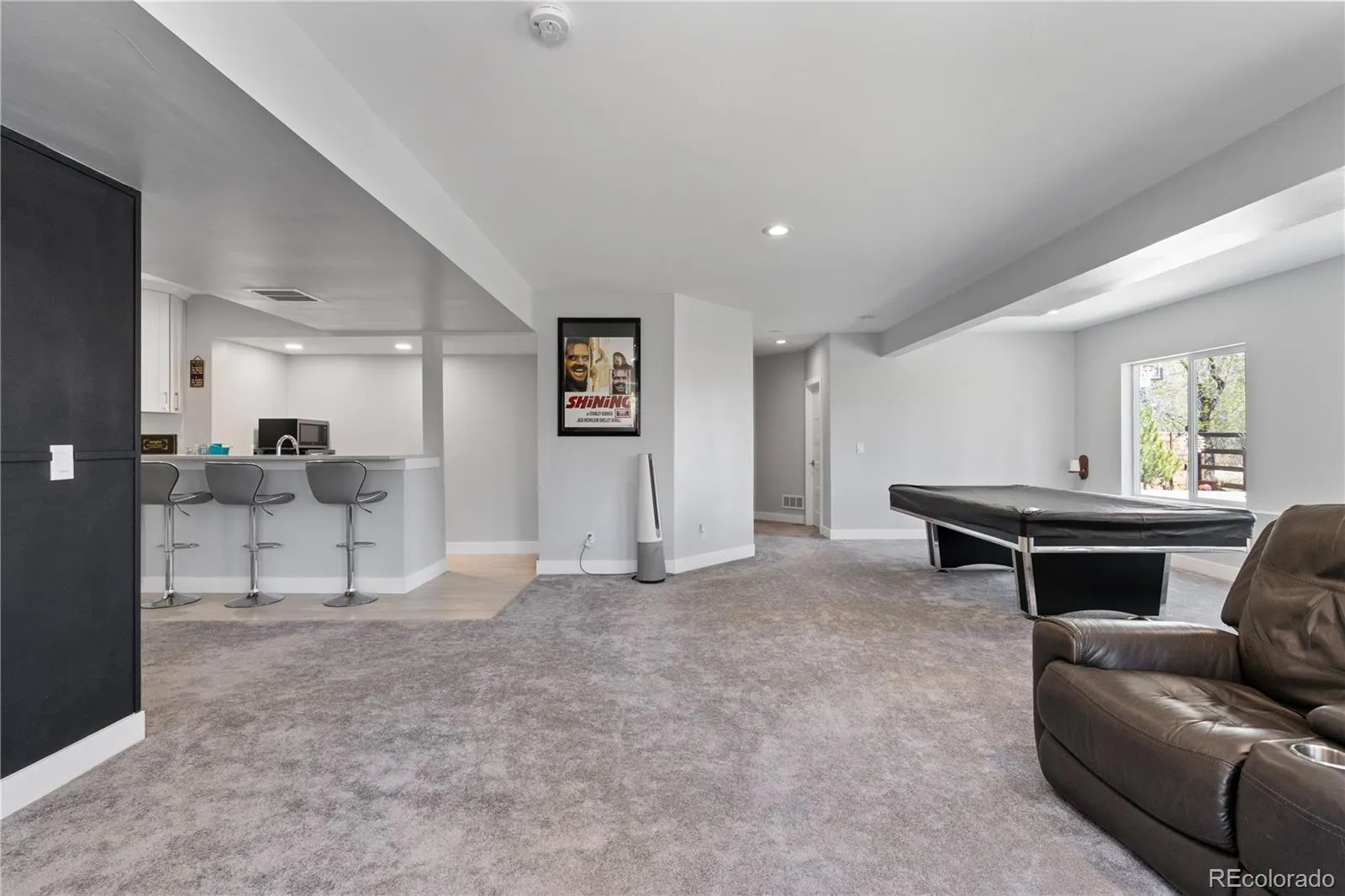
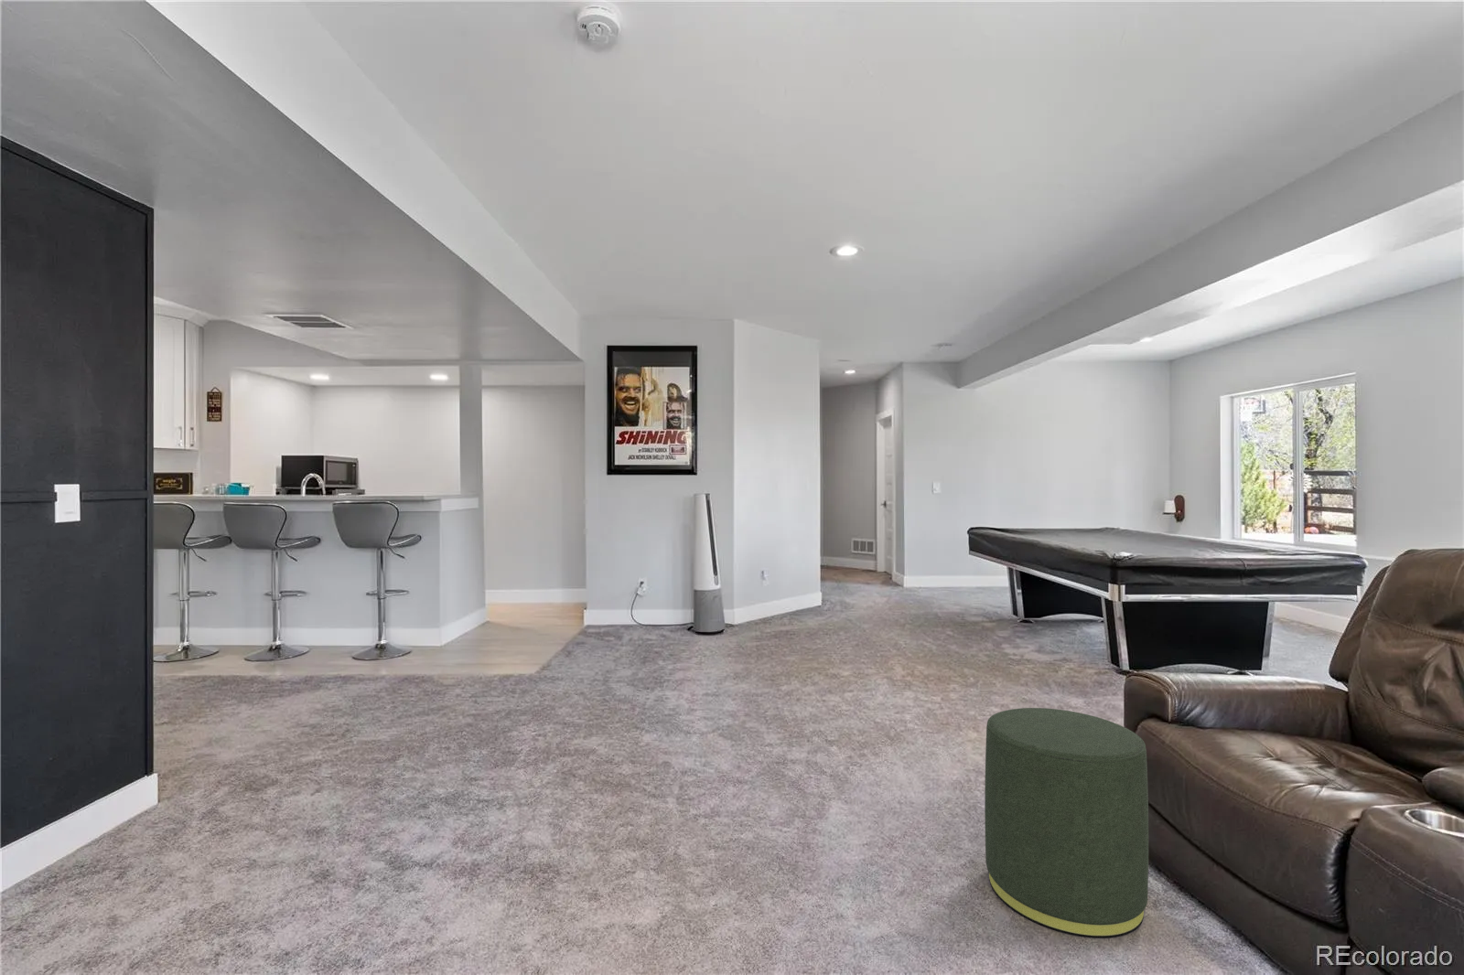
+ ottoman (1062, 810)
